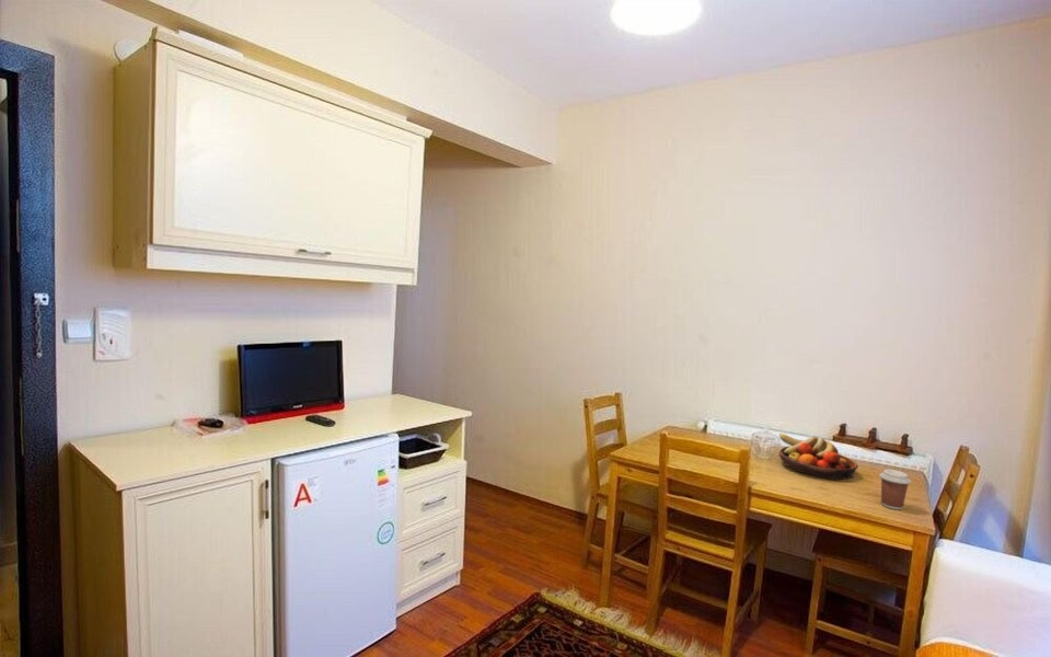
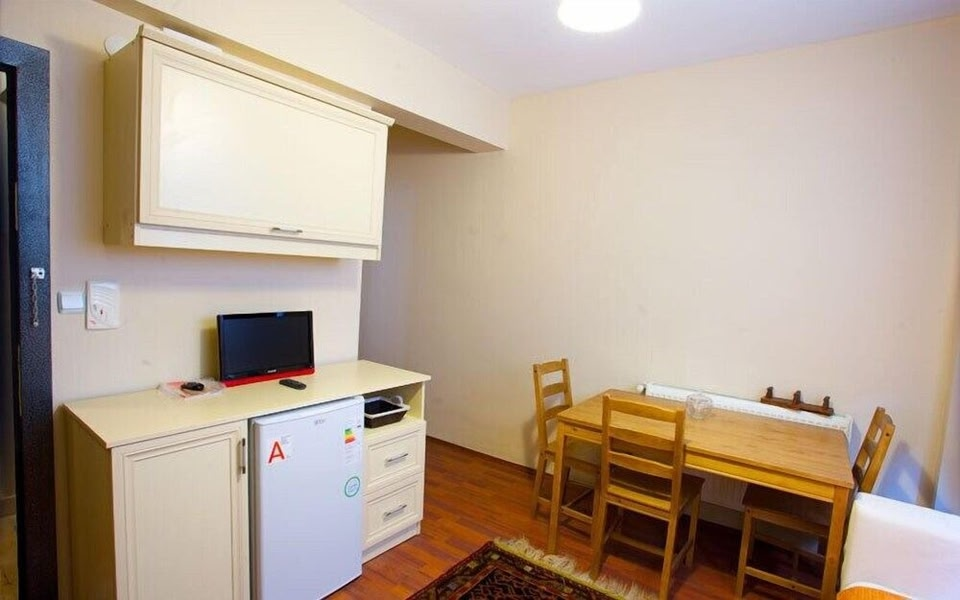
- fruit bowl (816, 454)
- coffee cup (893, 488)
